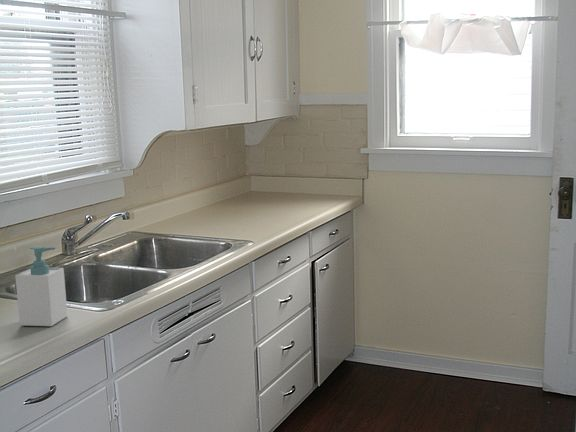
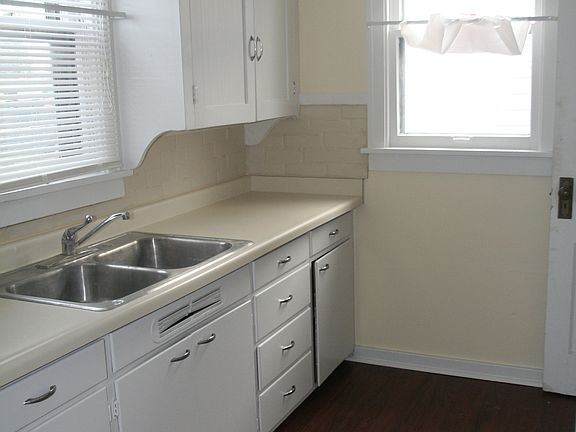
- soap bottle (41, 284)
